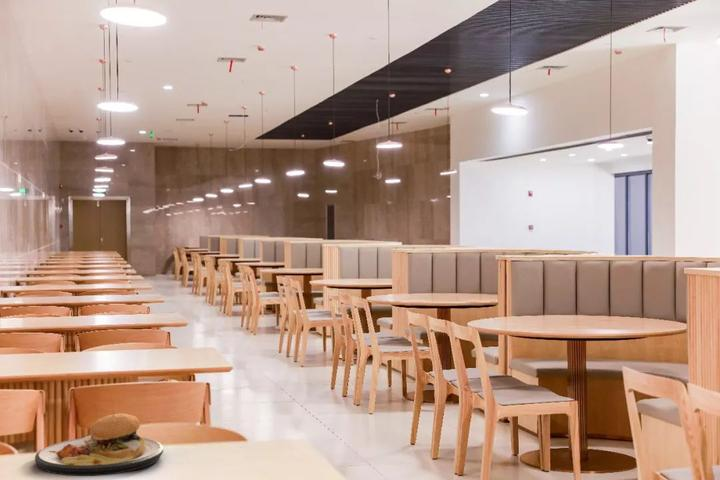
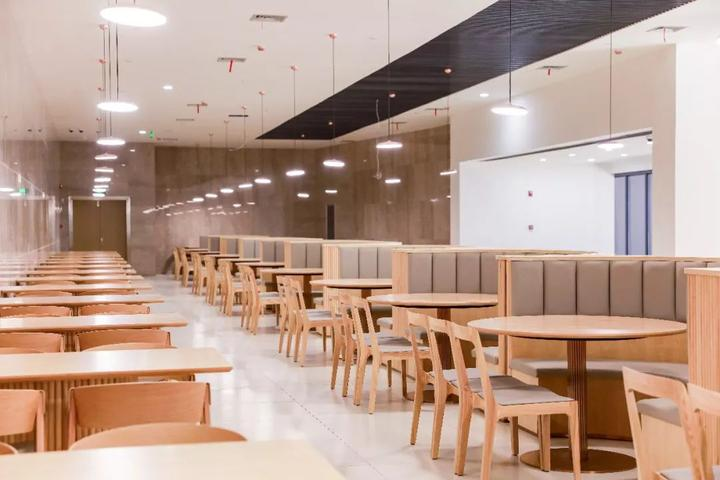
- plate (100, 428)
